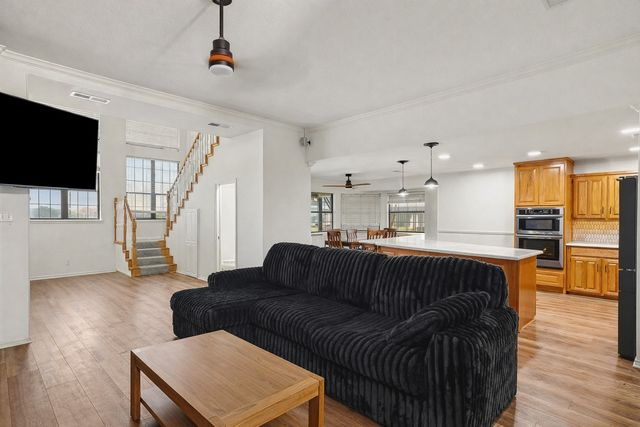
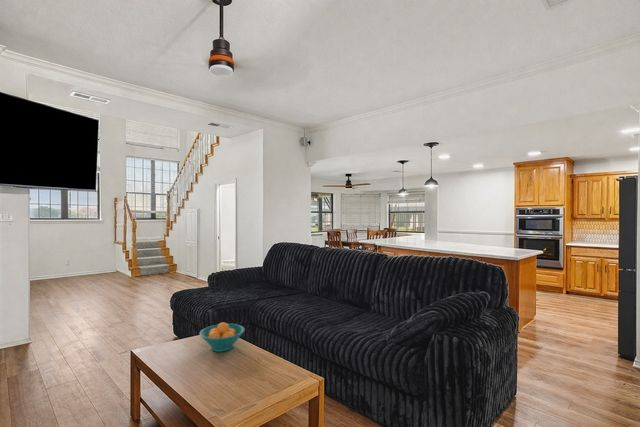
+ fruit bowl (222, 335)
